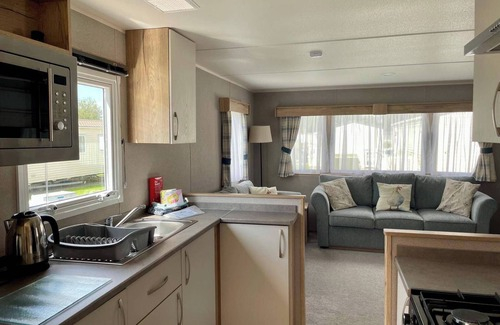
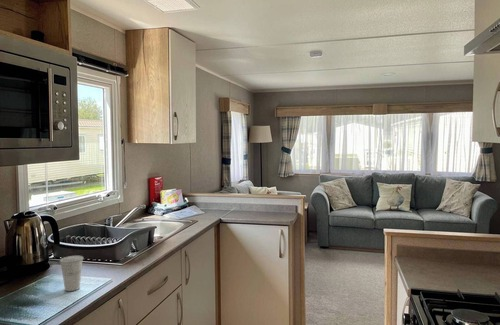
+ cup (72, 273)
